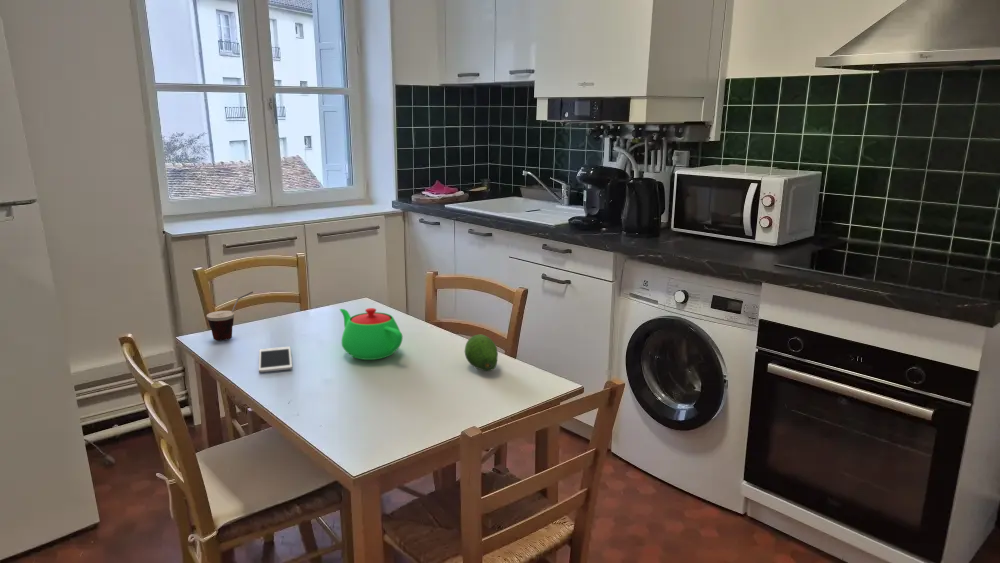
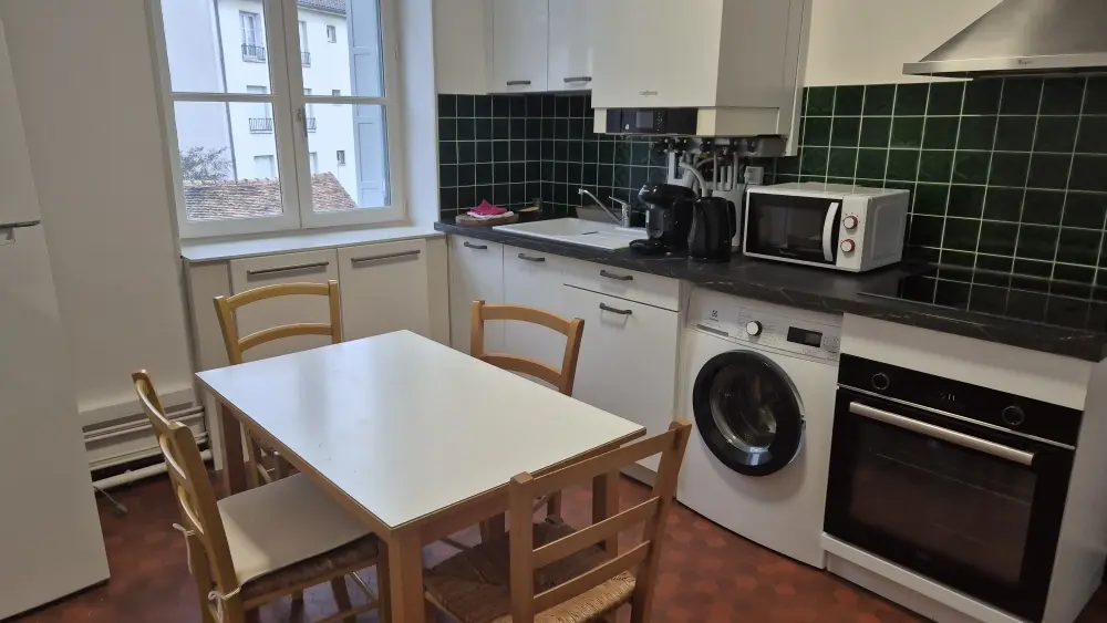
- teapot (369, 330)
- cell phone (275, 358)
- cup (231, 315)
- fruit (483, 352)
